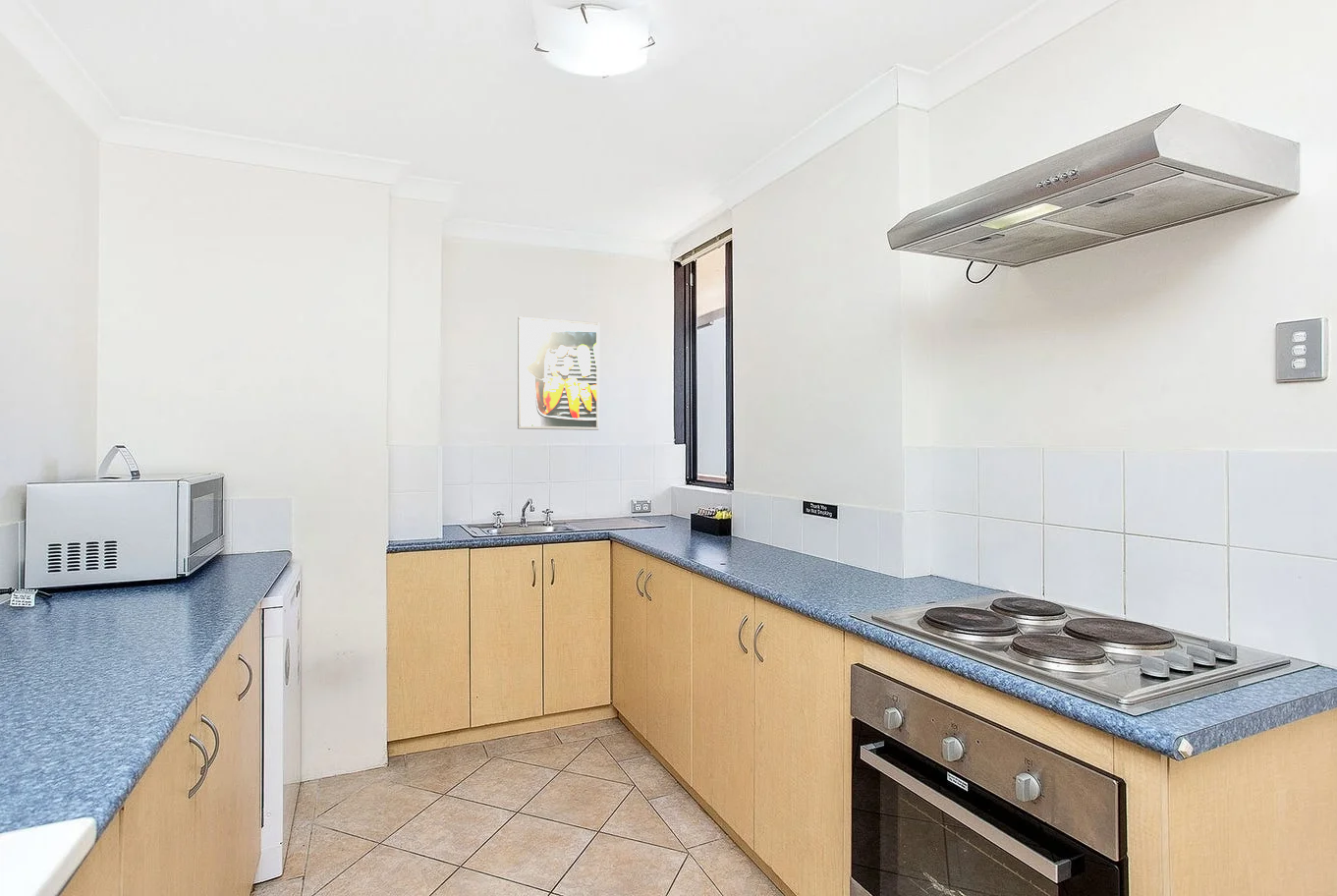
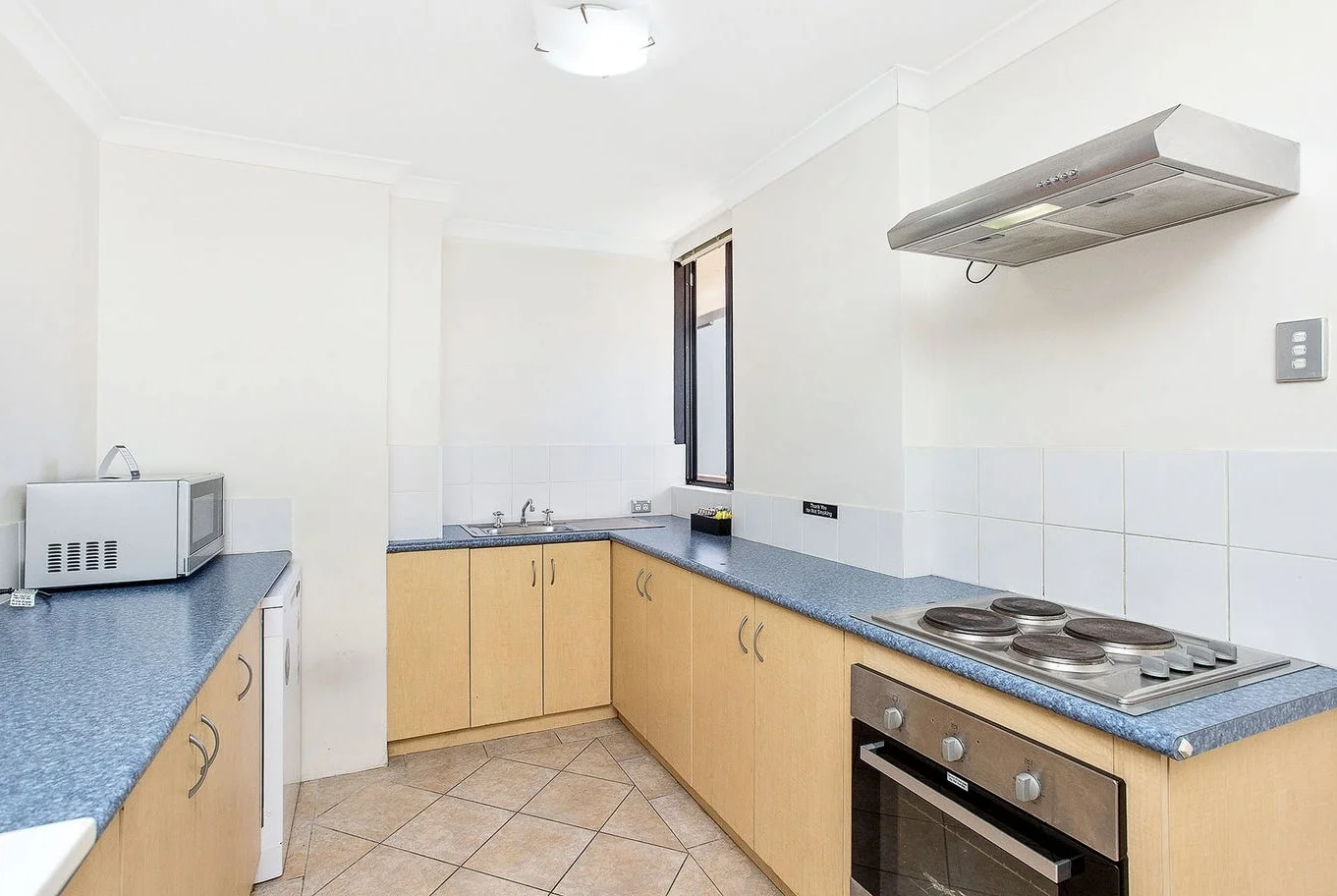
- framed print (559, 374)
